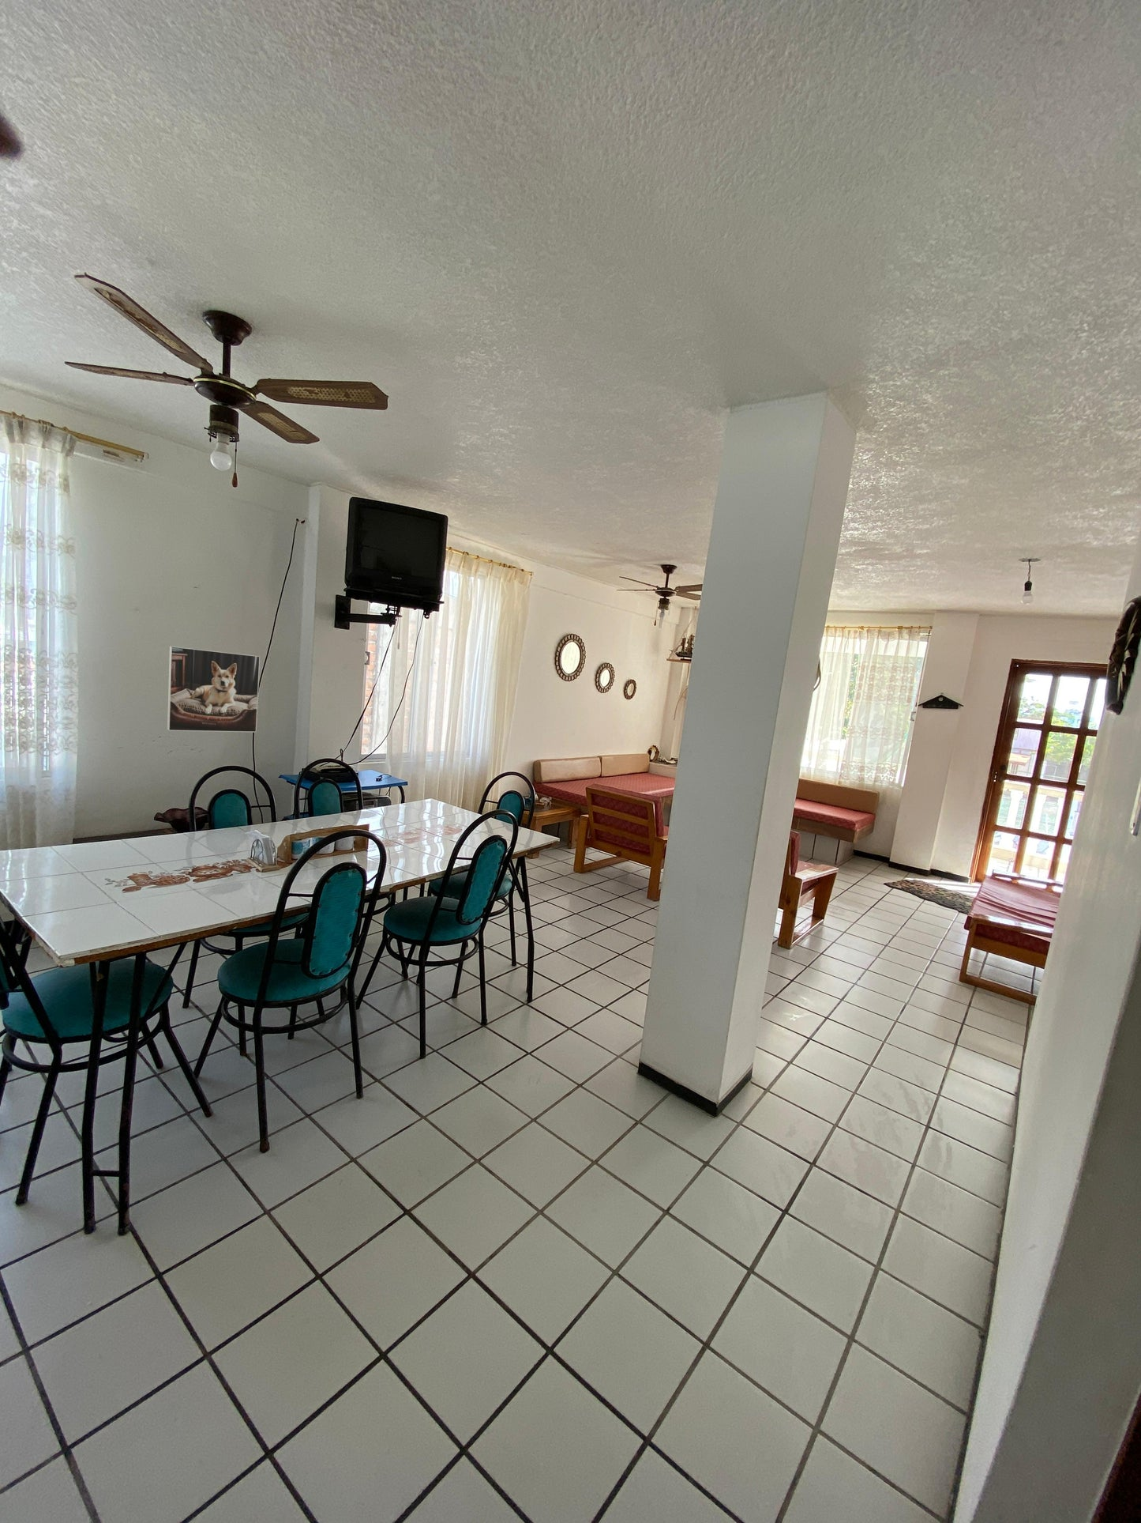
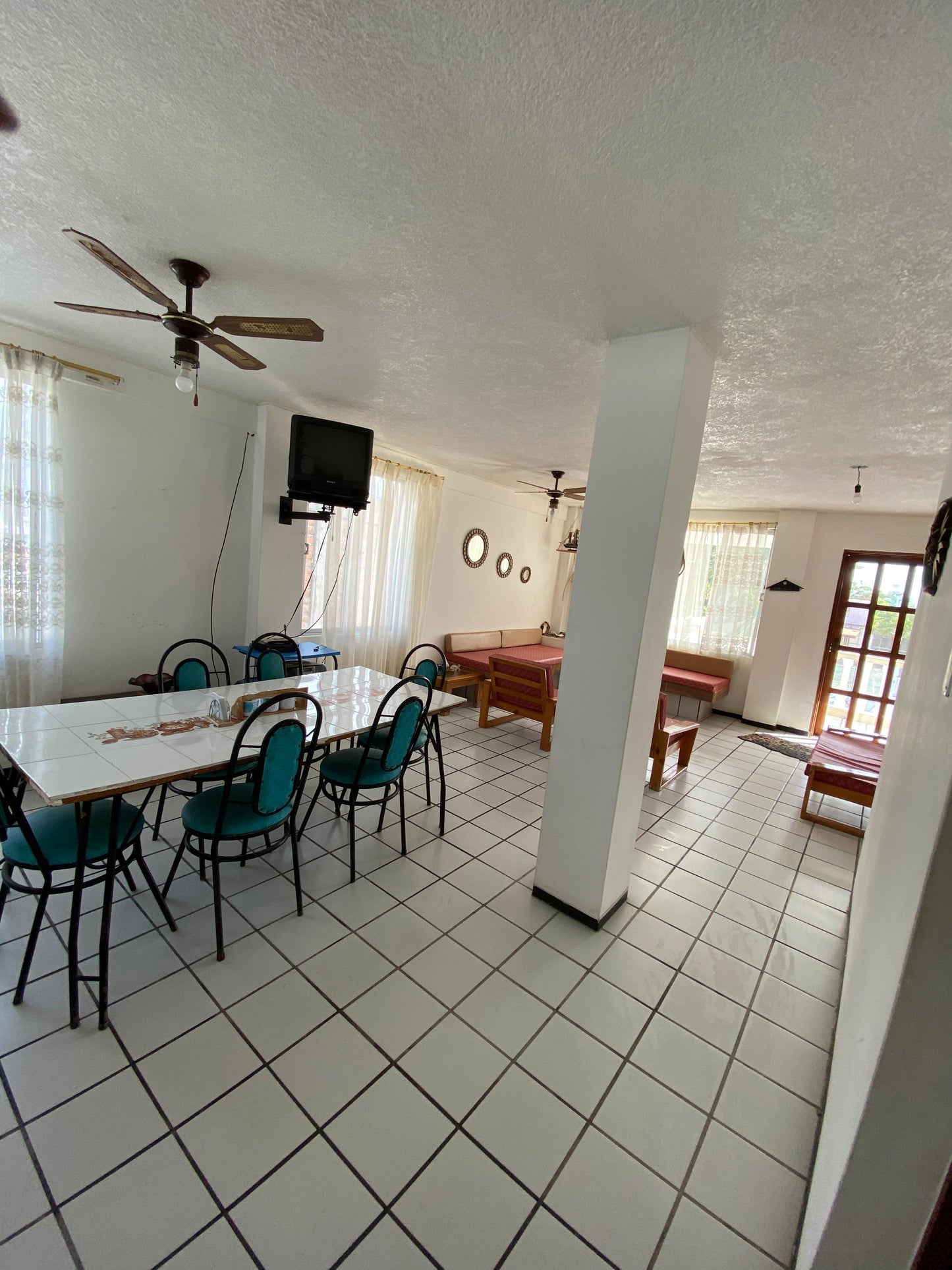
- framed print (215, 692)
